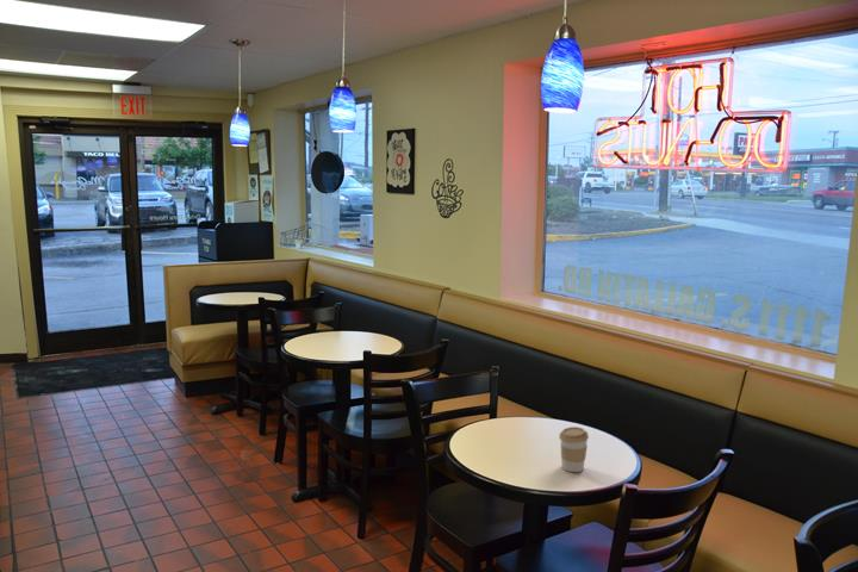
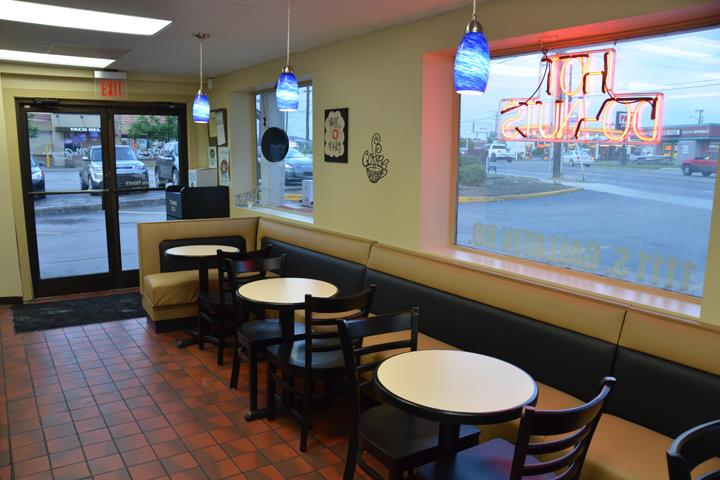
- coffee cup (573, 448)
